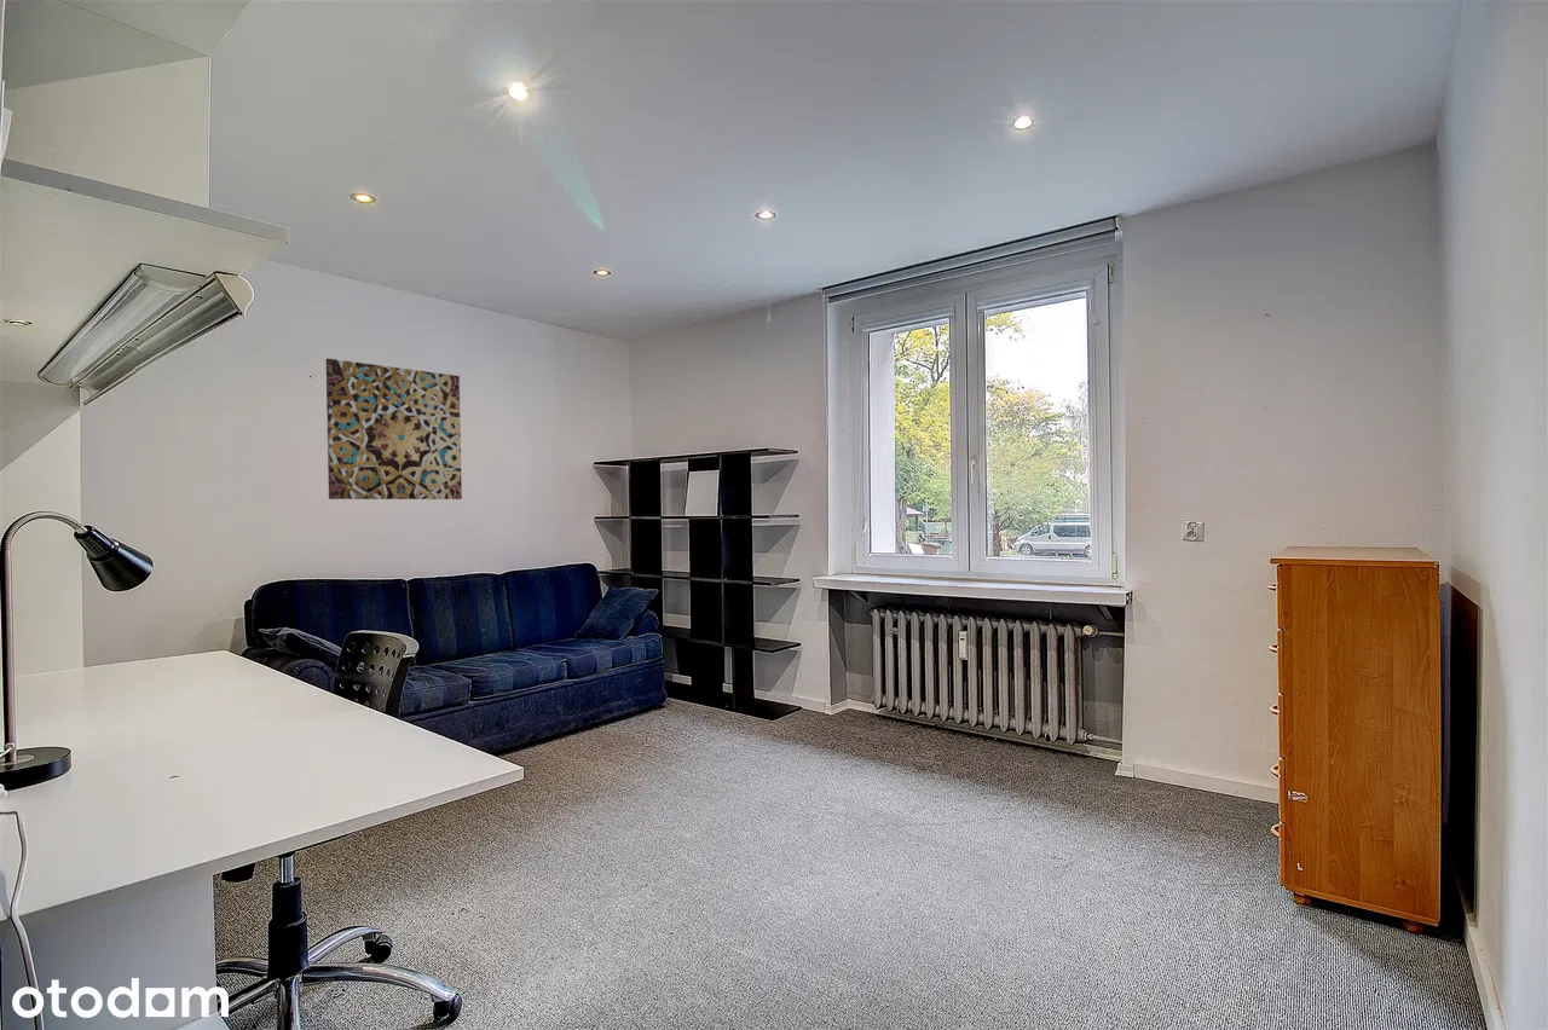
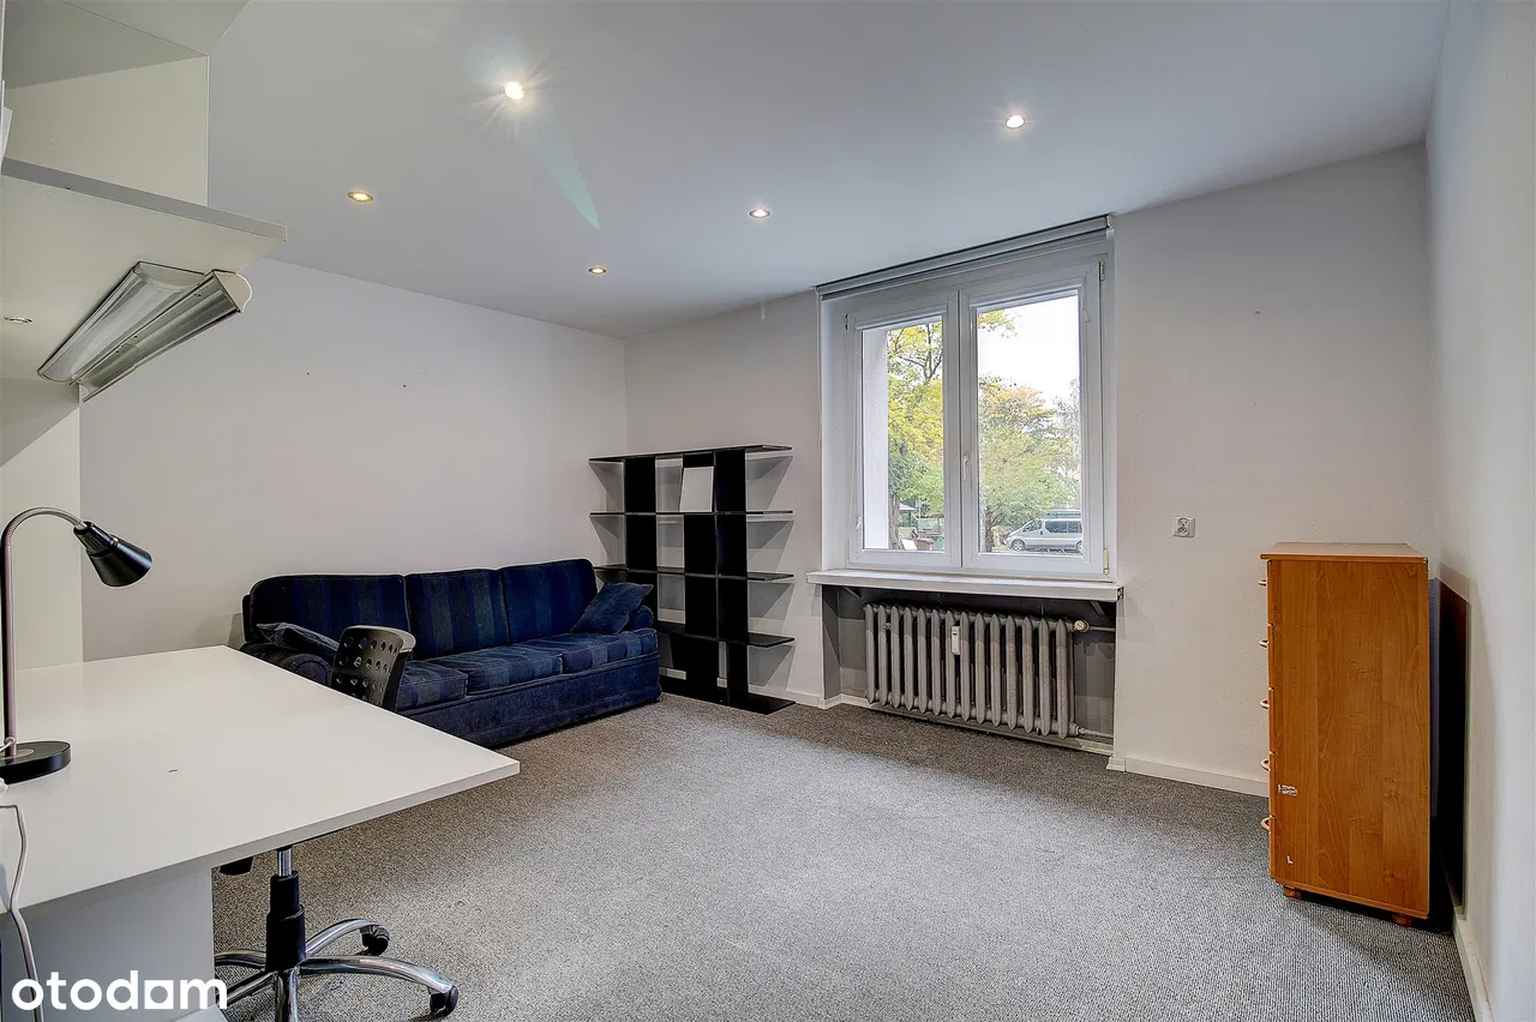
- wall art (398, 433)
